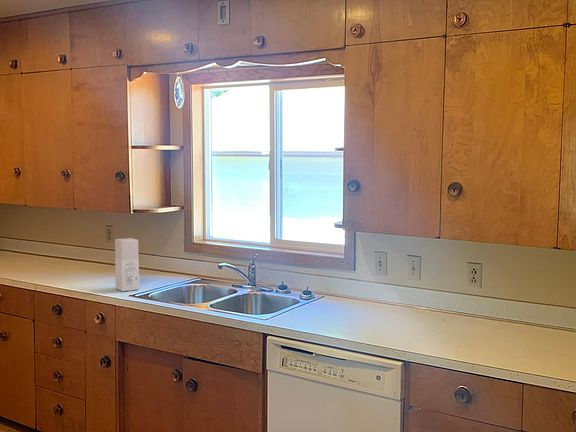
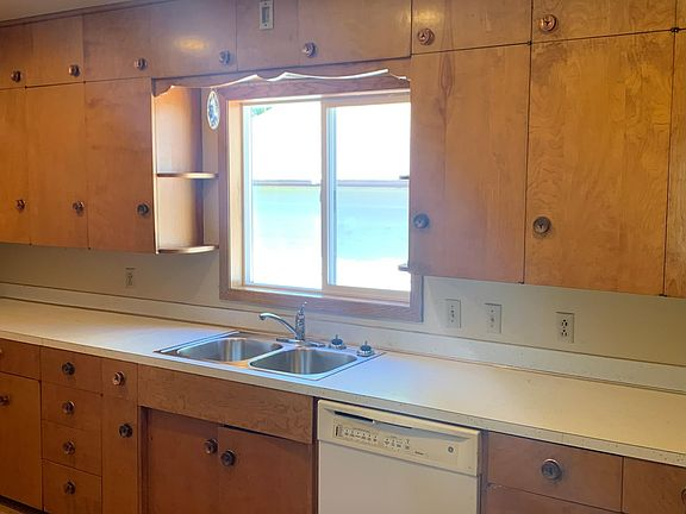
- soap dispenser (127, 264)
